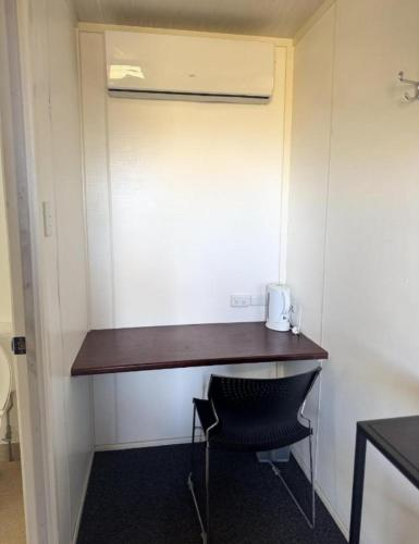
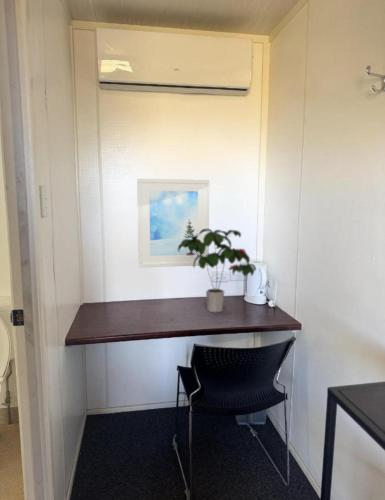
+ potted plant (216, 270)
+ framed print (173, 223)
